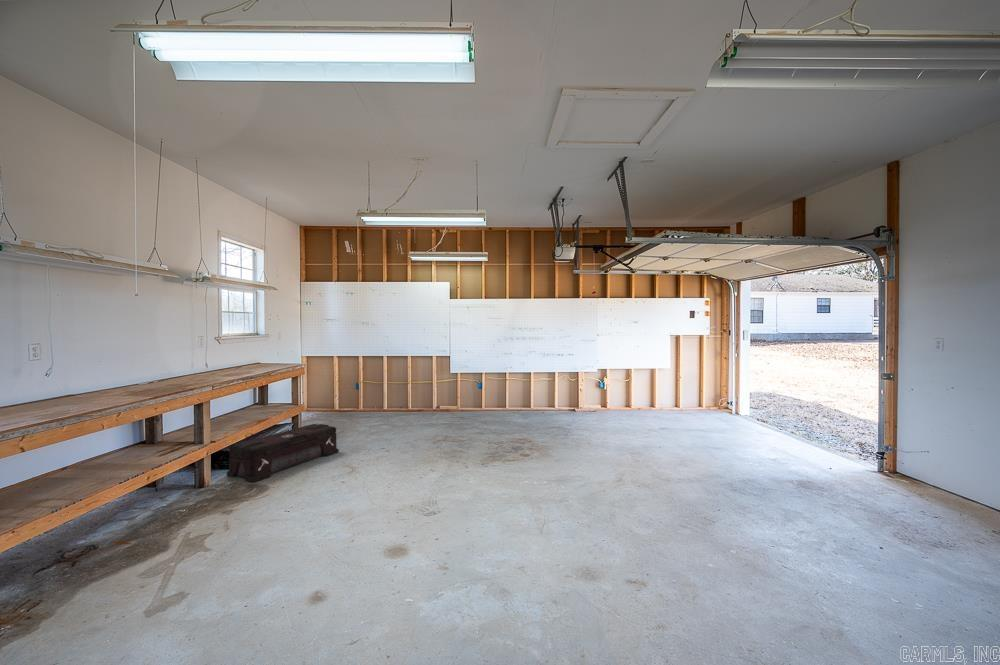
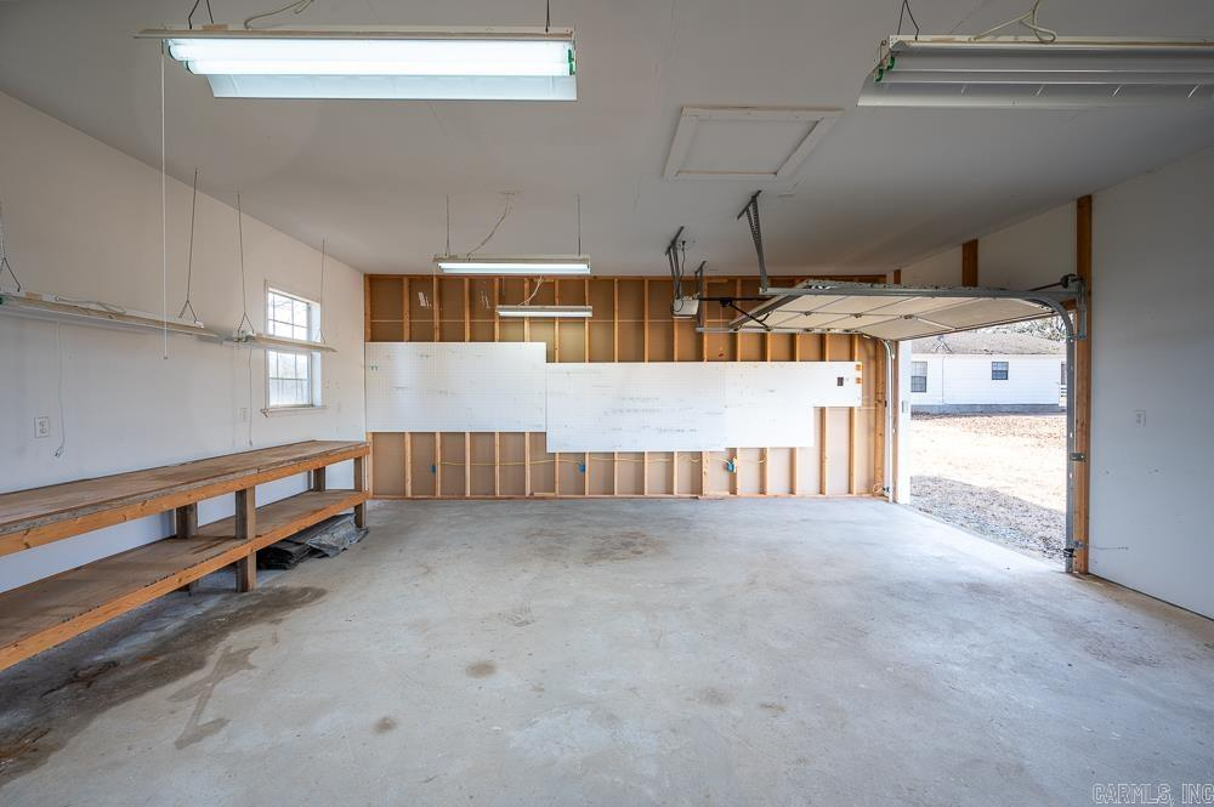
- toolbox (287, 448)
